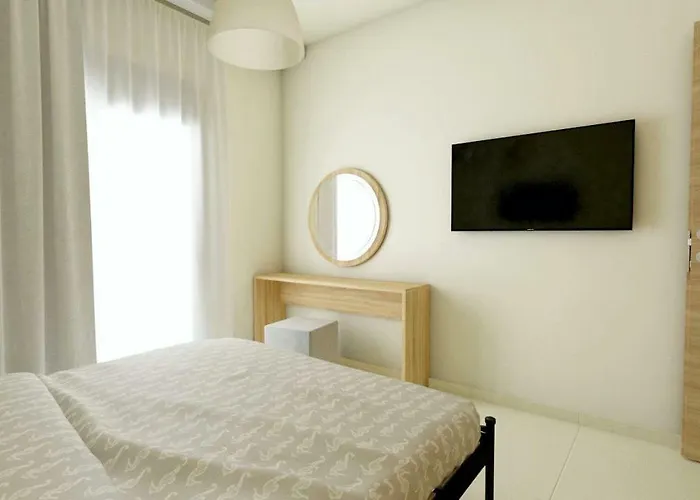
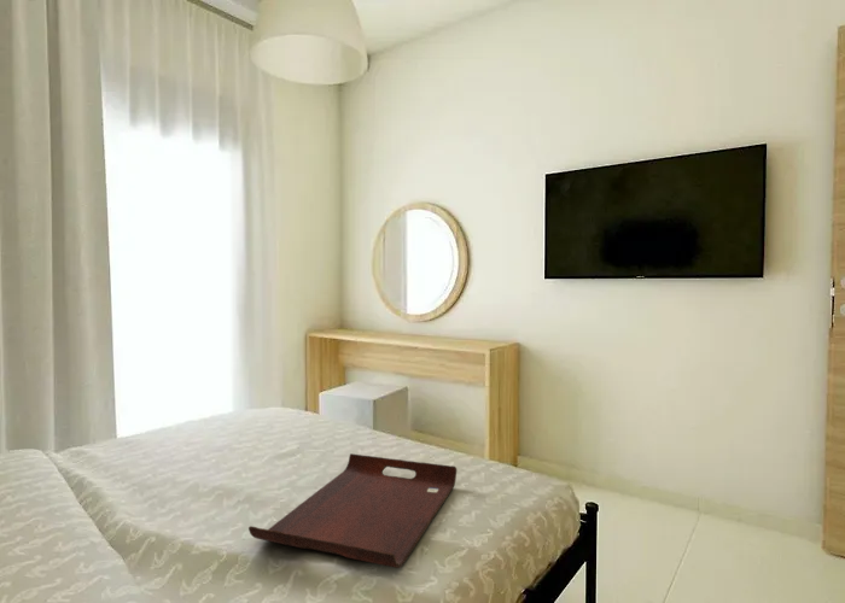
+ serving tray (367, 500)
